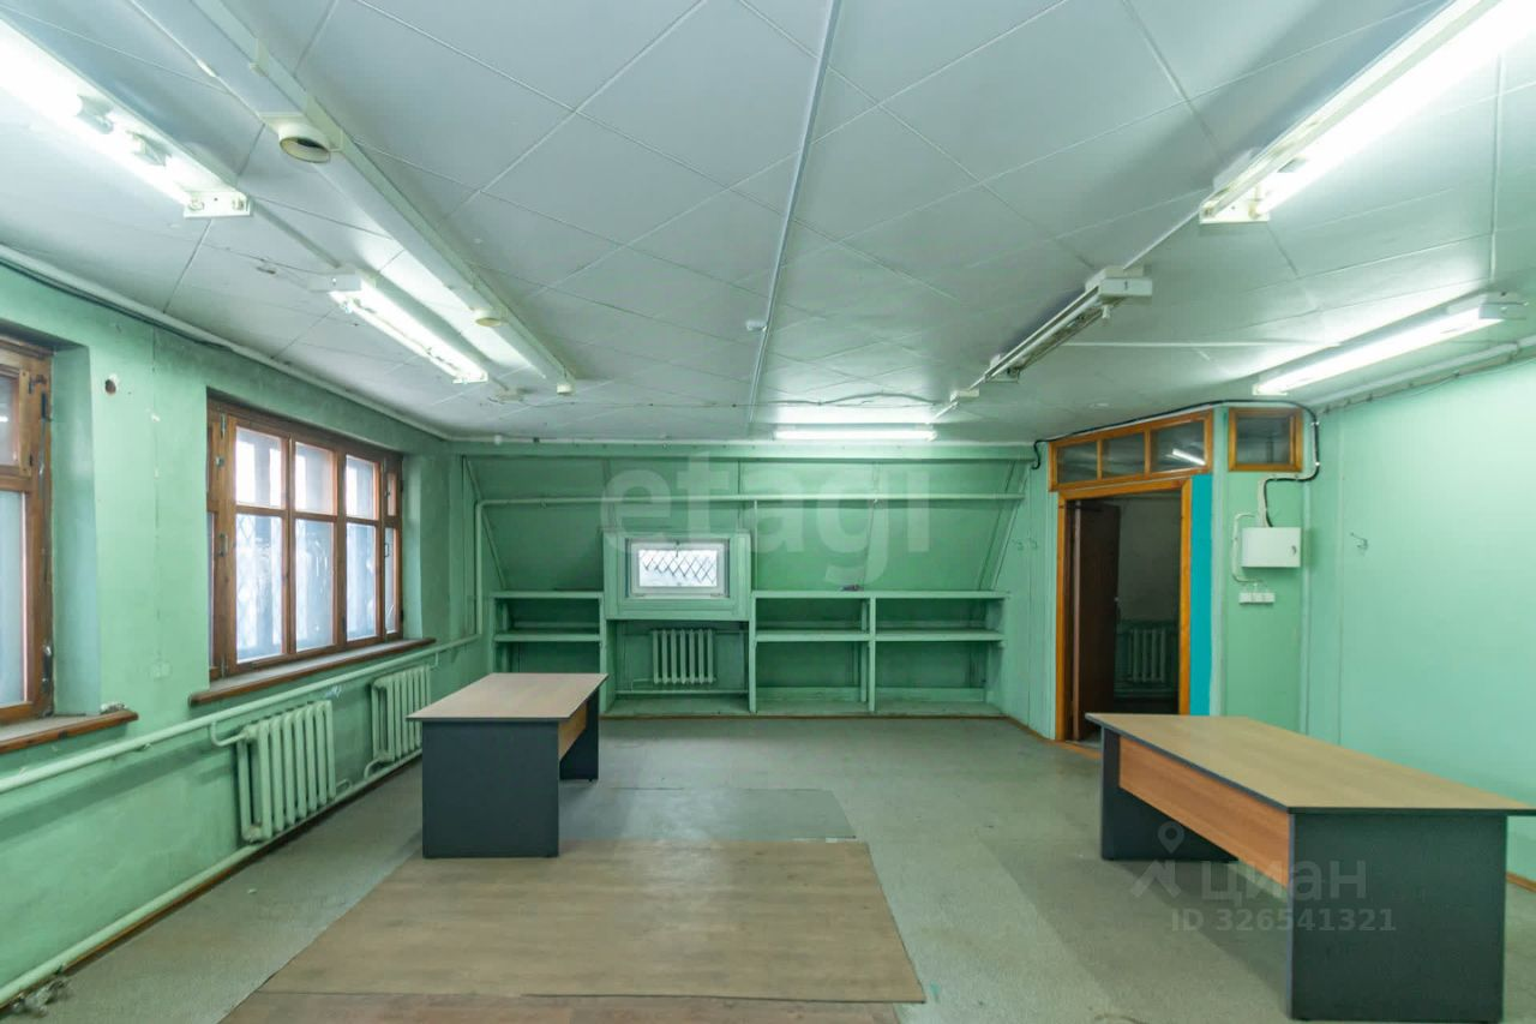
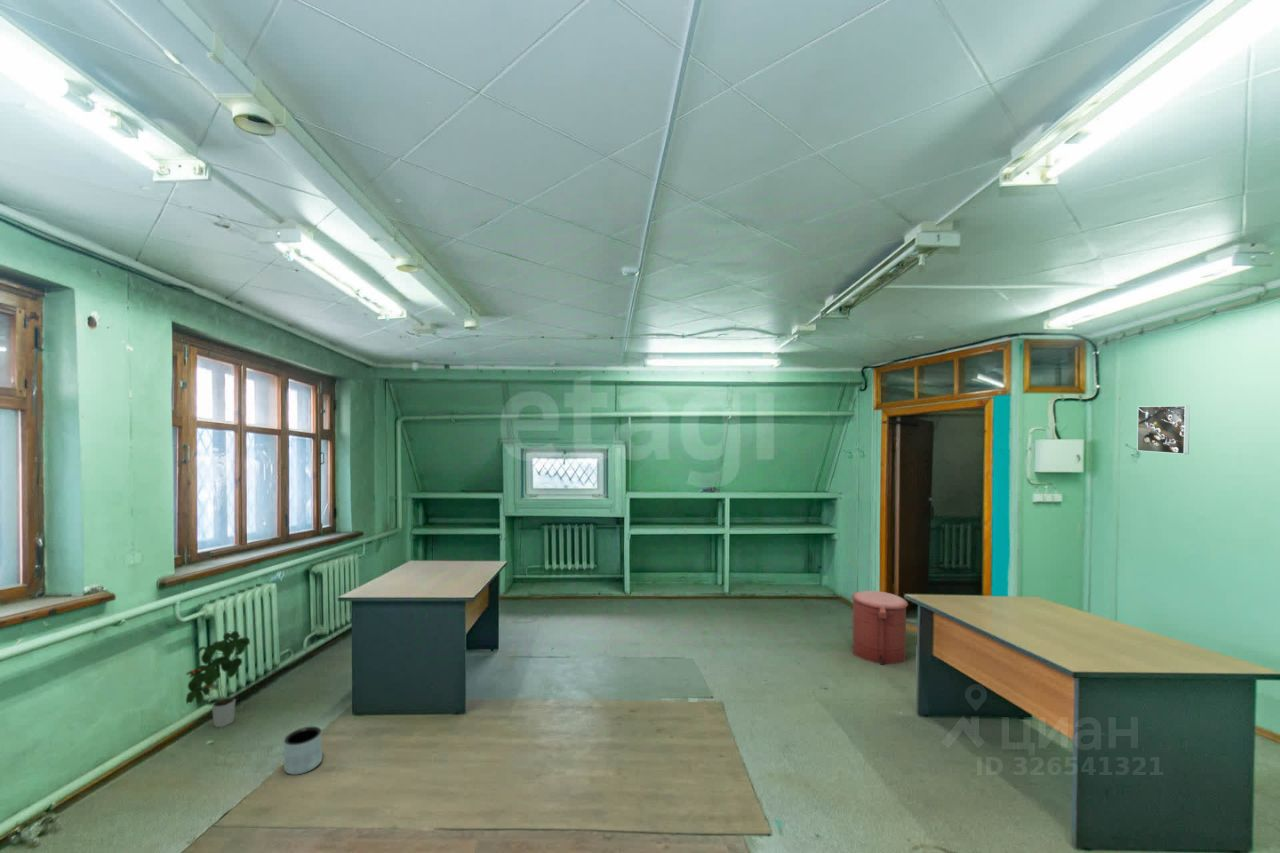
+ trash can (878, 625)
+ planter (303, 750)
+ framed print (1162, 429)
+ potted plant (220, 680)
